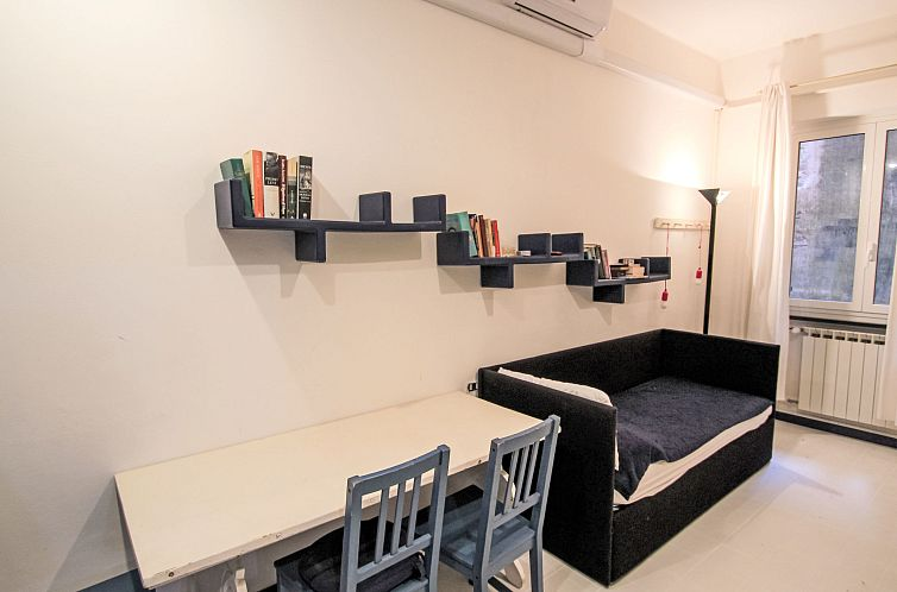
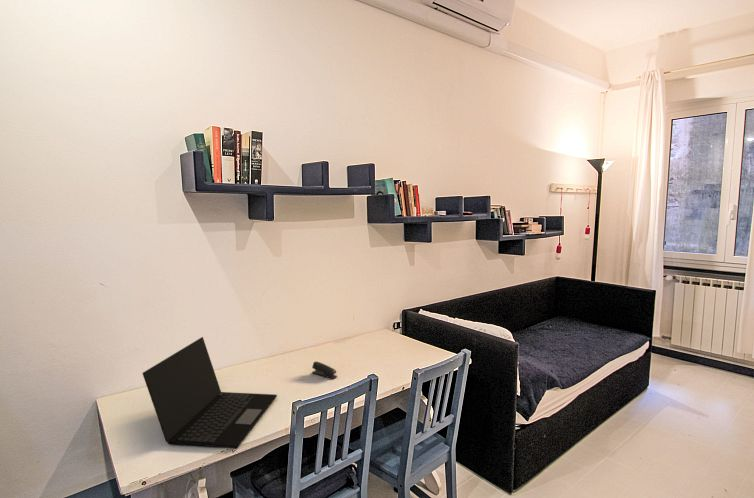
+ stapler (324, 369)
+ laptop (216, 386)
